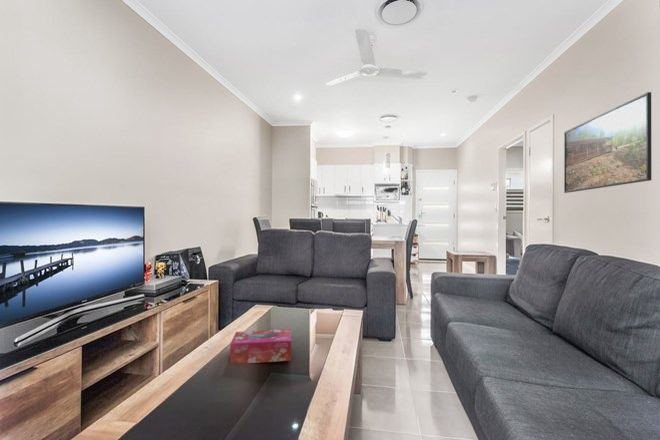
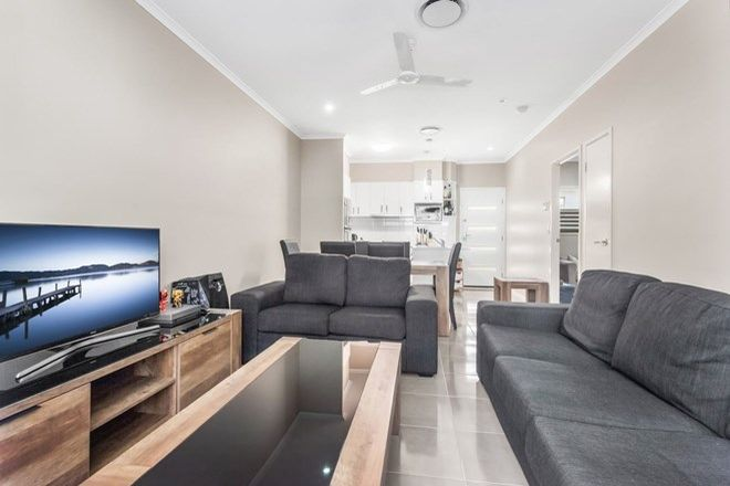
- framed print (599, 151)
- tissue box (262, 345)
